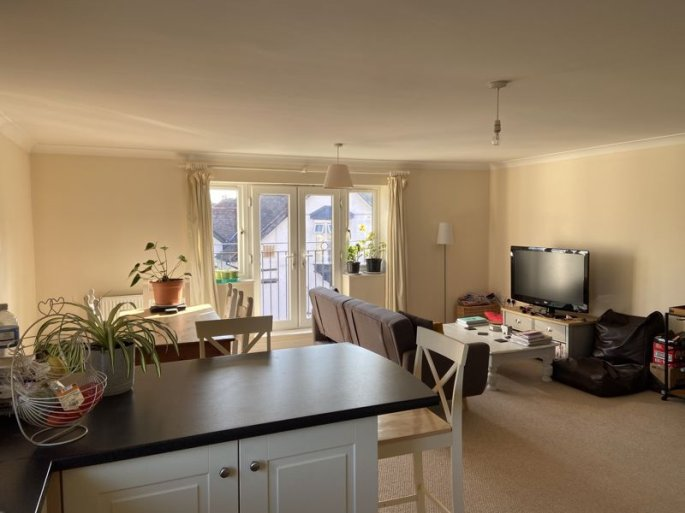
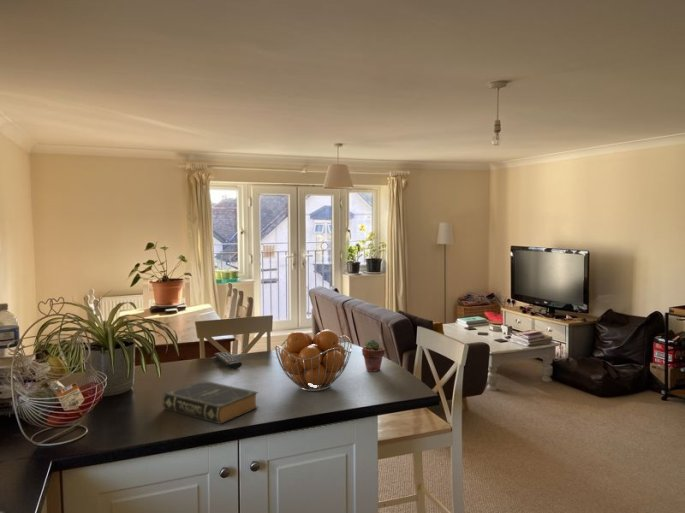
+ fruit basket (314, 358)
+ book (210, 400)
+ remote control (227, 359)
+ potted succulent (373, 354)
